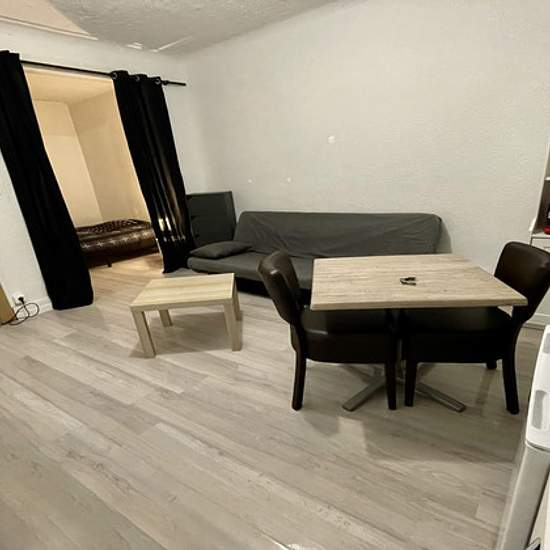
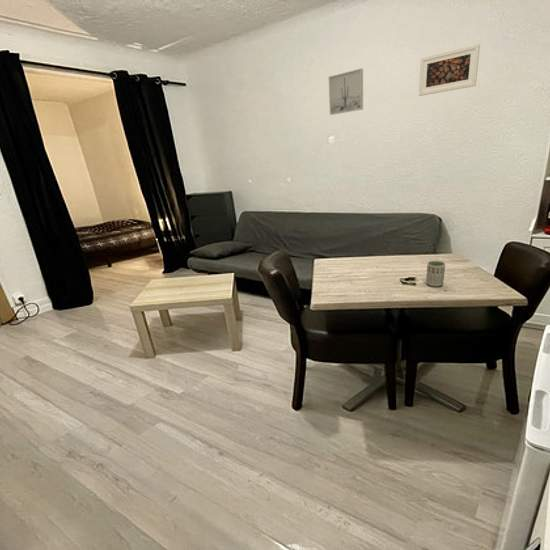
+ cup (435, 273)
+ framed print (447, 71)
+ wall art (345, 92)
